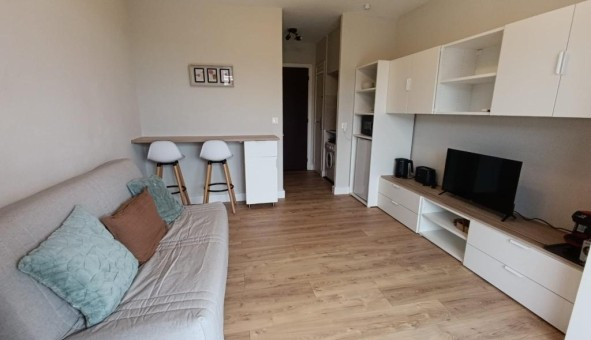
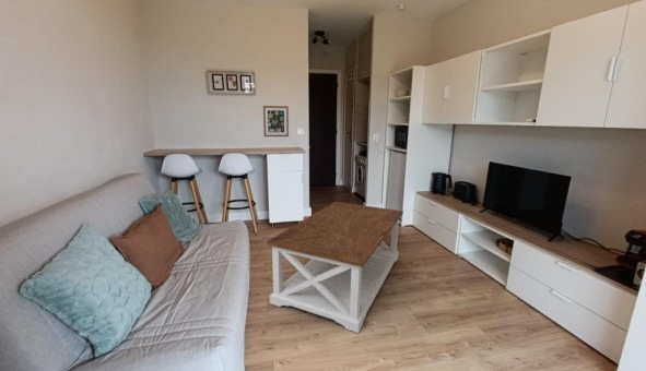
+ coffee table (344, 251)
+ wall art (275, 121)
